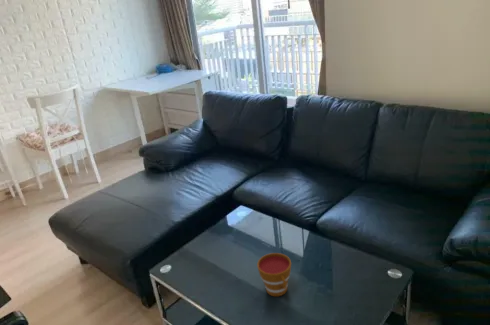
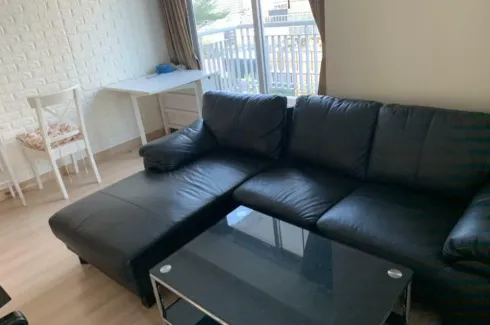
- cup (277, 277)
